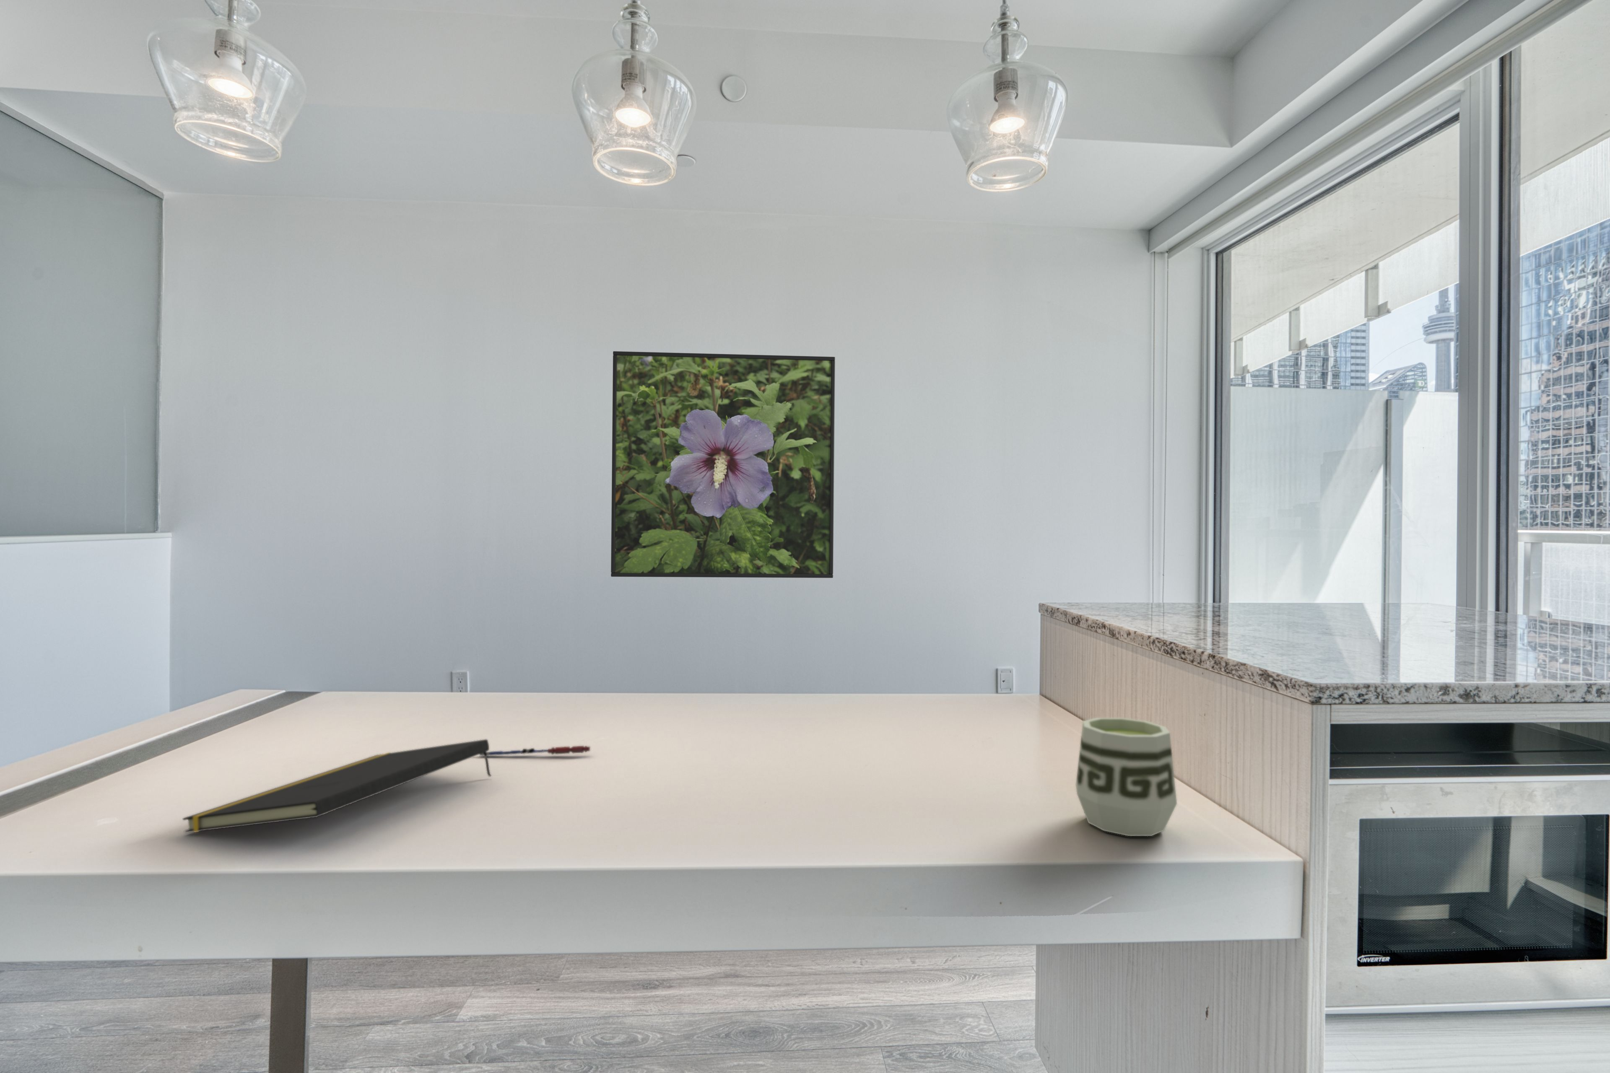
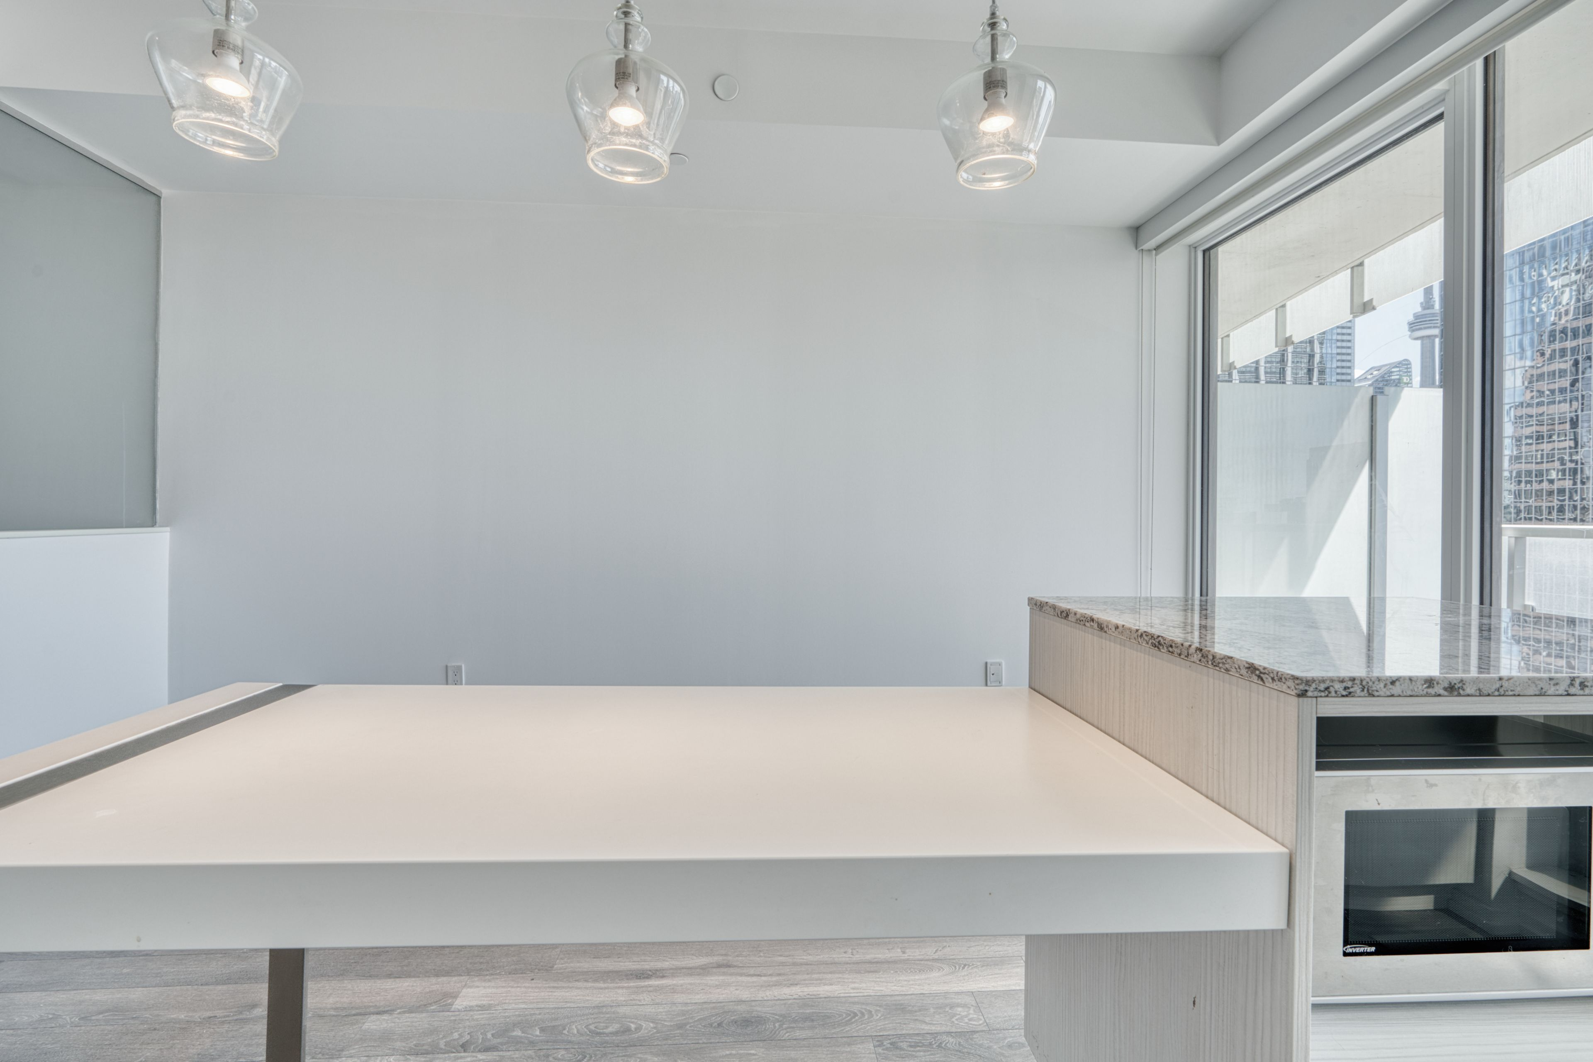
- pen (535, 750)
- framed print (724, 466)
- cup (1125, 775)
- notepad (352, 781)
